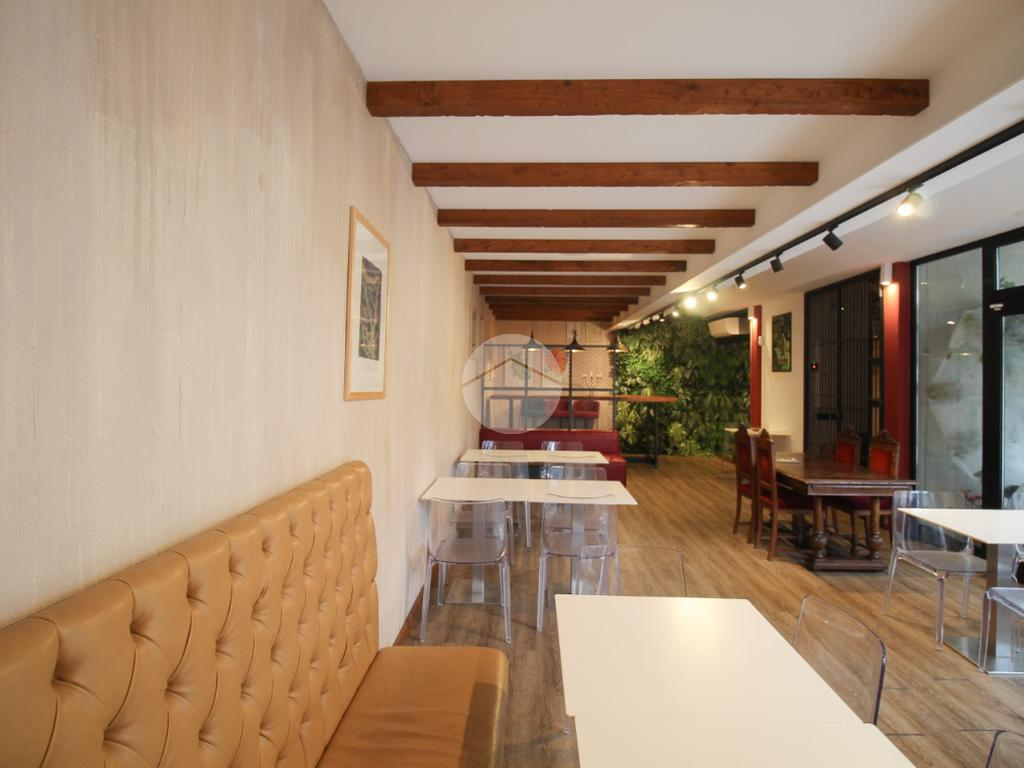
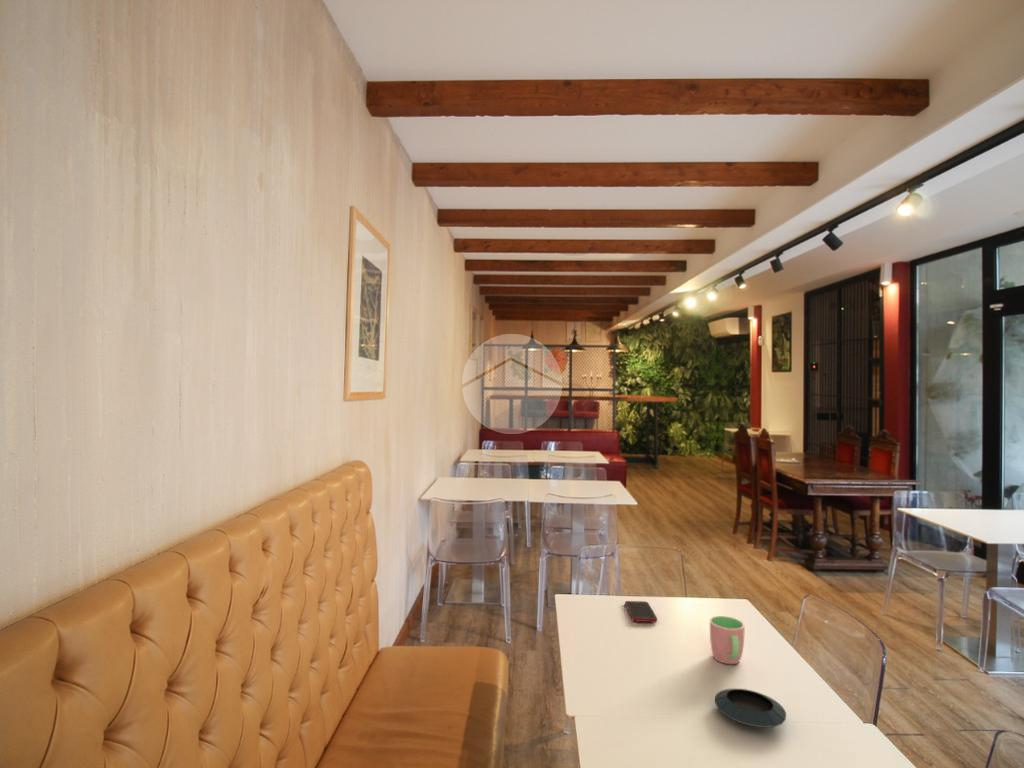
+ cell phone (640, 611)
+ cup (728, 642)
+ saucer (749, 704)
